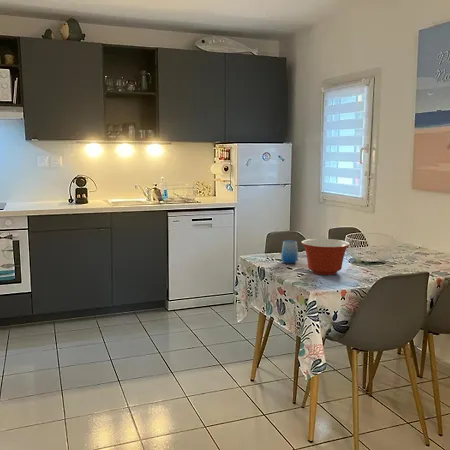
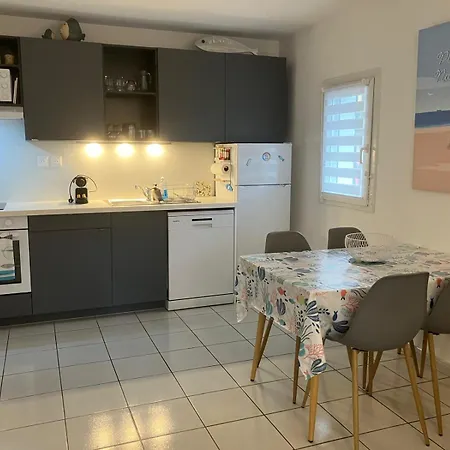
- mixing bowl (324, 257)
- cup (289, 251)
